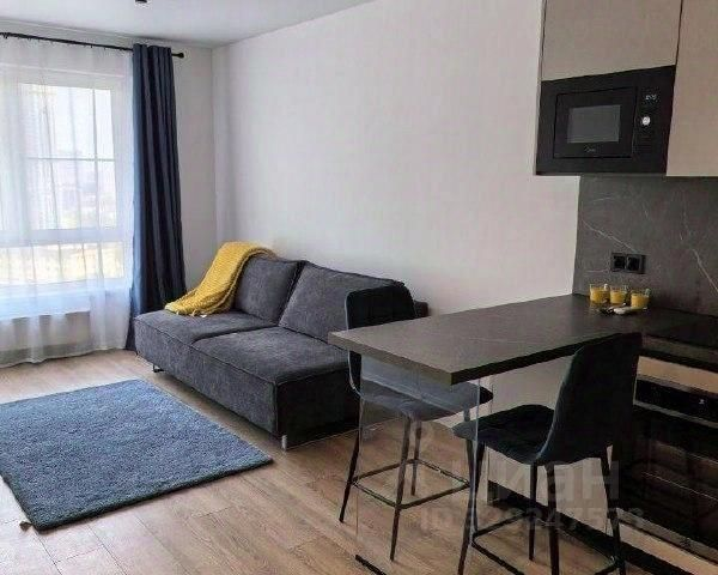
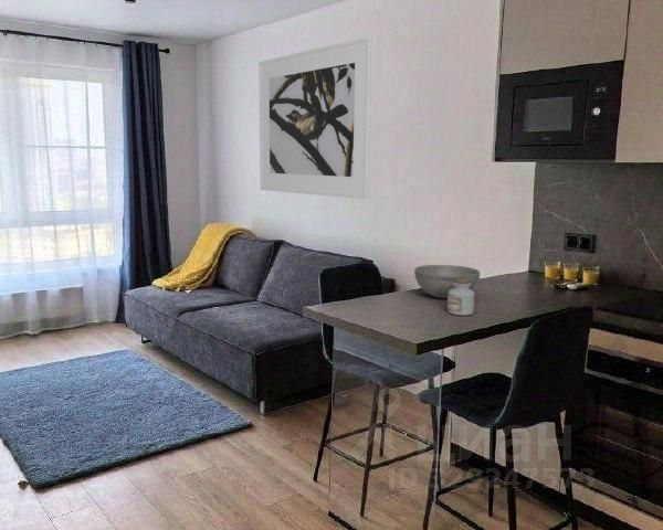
+ jar (461, 295)
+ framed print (308, 124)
+ bowl (446, 283)
